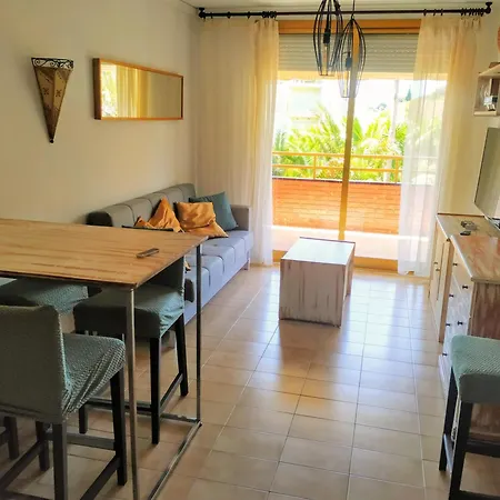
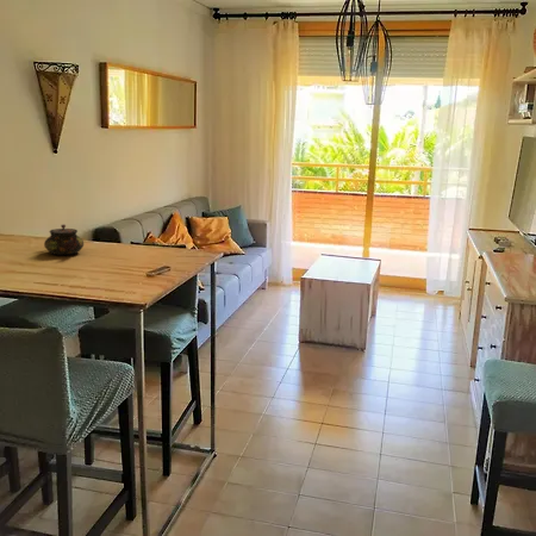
+ teapot (63, 238)
